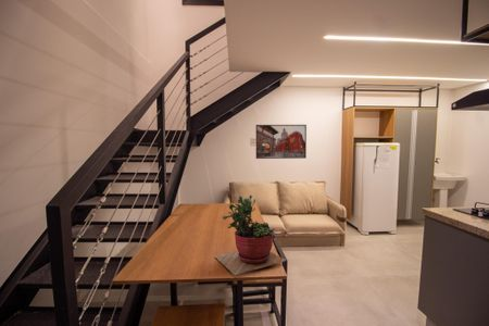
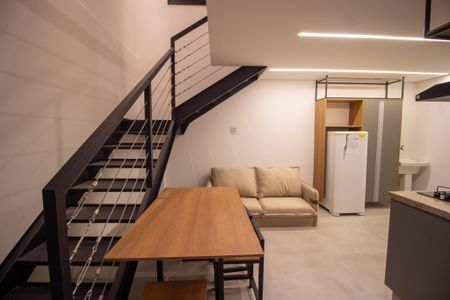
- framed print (280, 141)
- succulent plant (249, 226)
